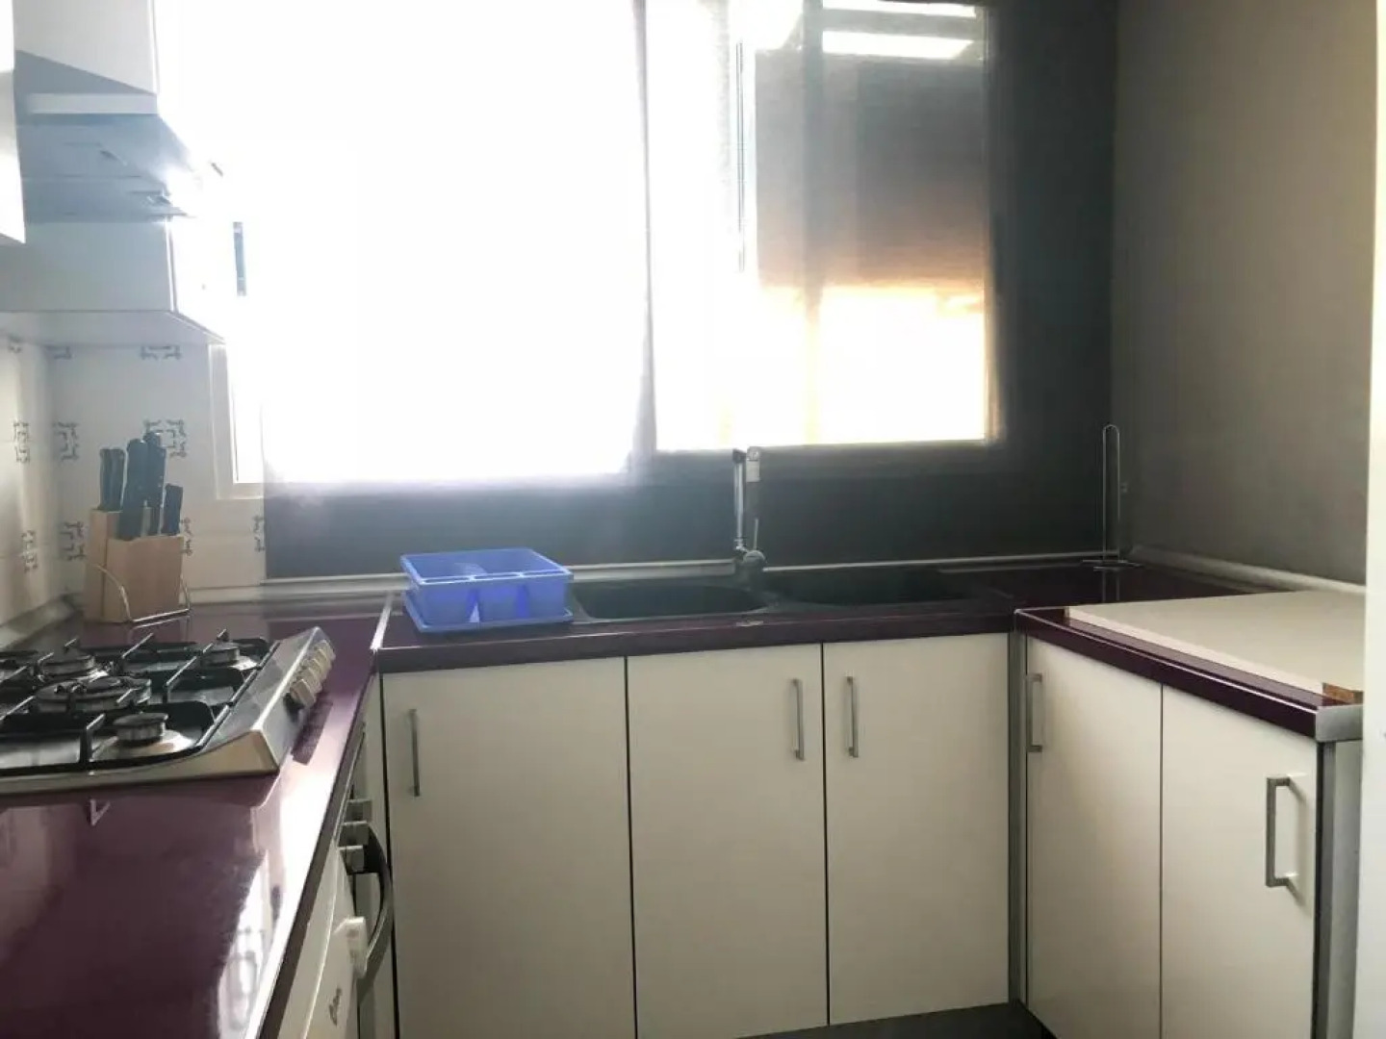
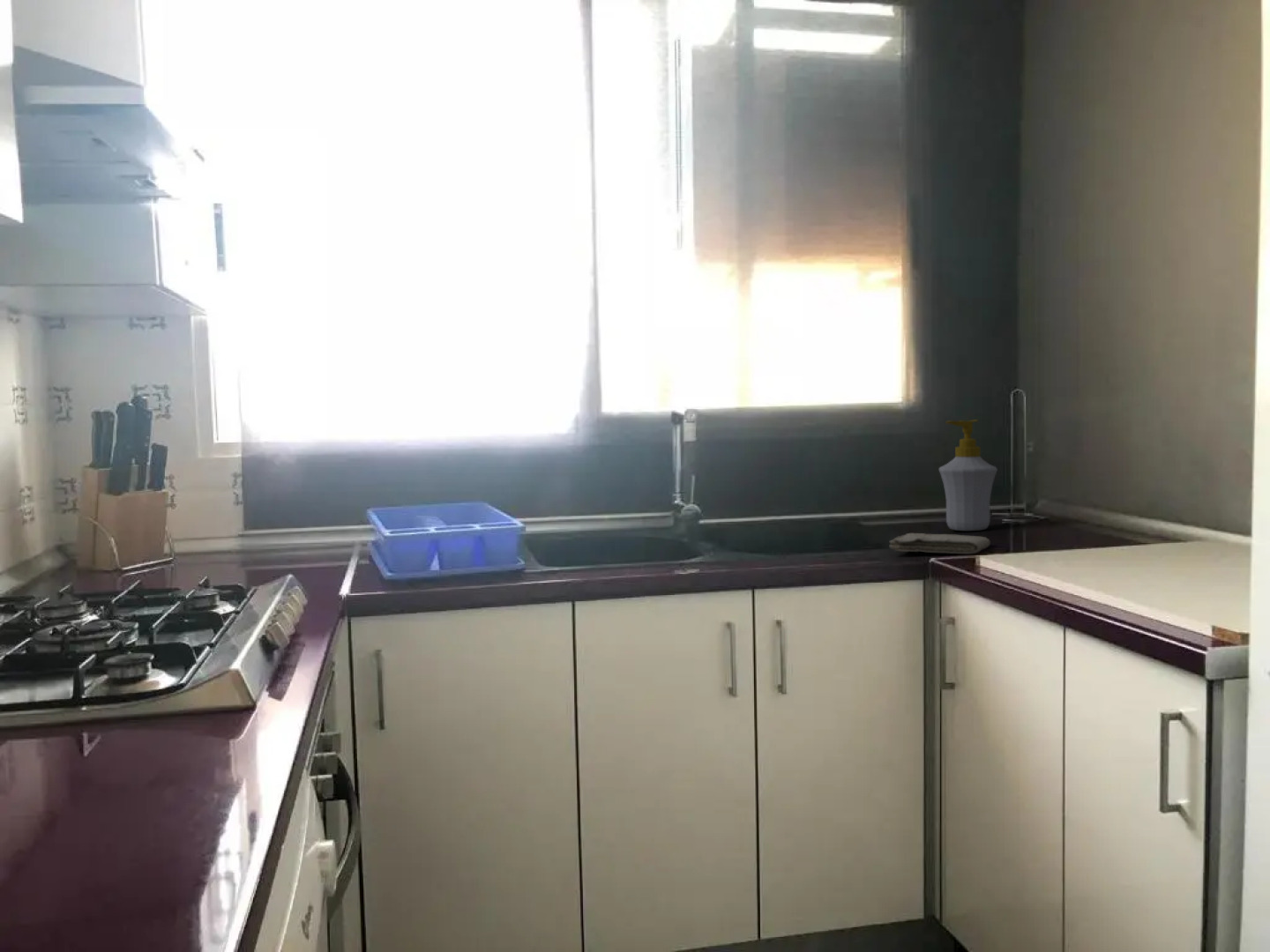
+ soap bottle (967, 474)
+ washcloth (939, 542)
